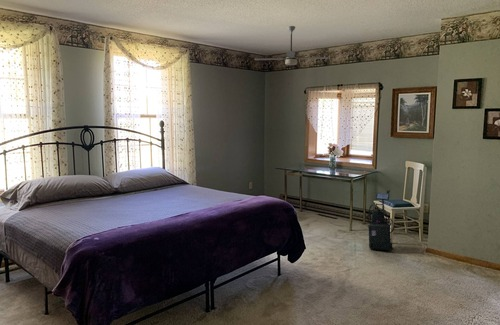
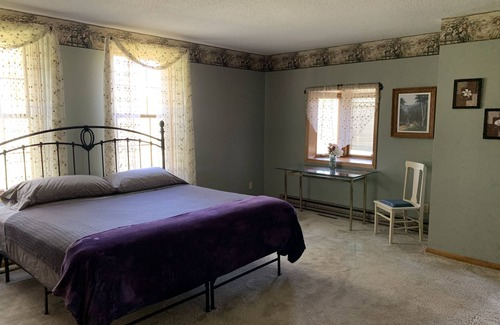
- vacuum cleaner (381, 219)
- ceiling fan (291, 46)
